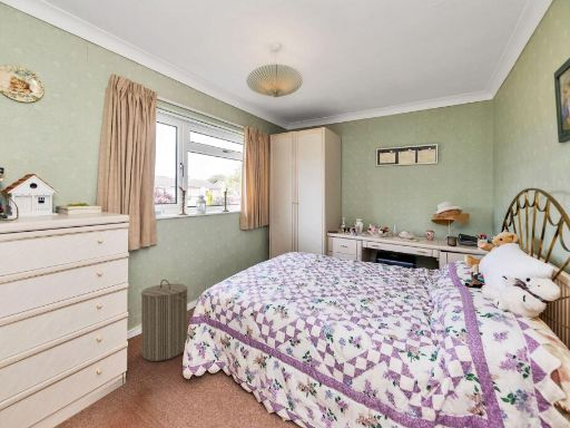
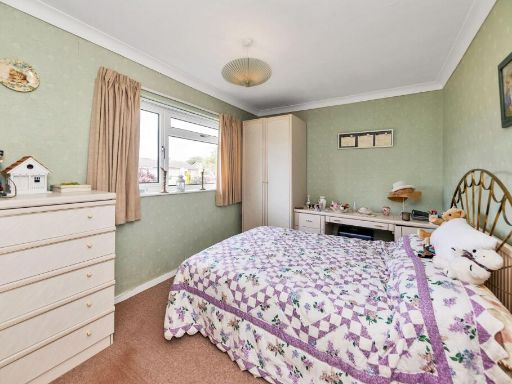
- laundry hamper (165, 314)
